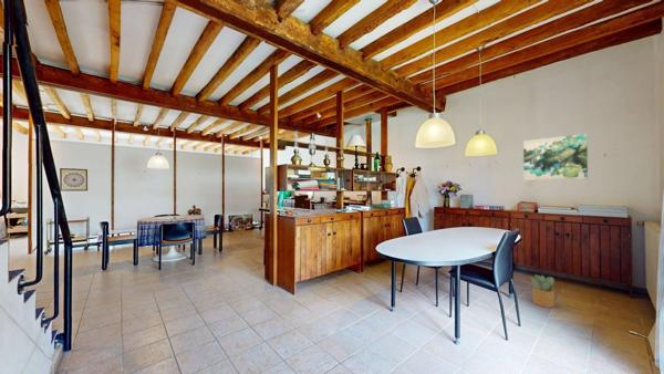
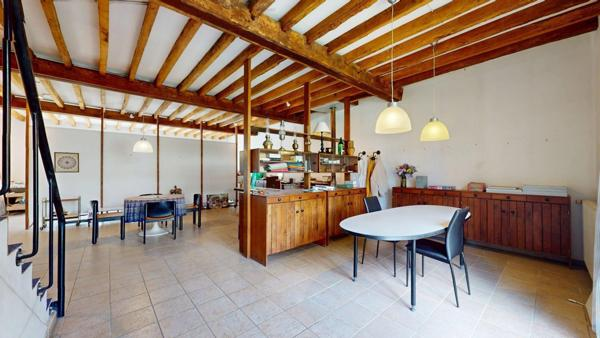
- wall art (553, 158)
- potted plant (541, 289)
